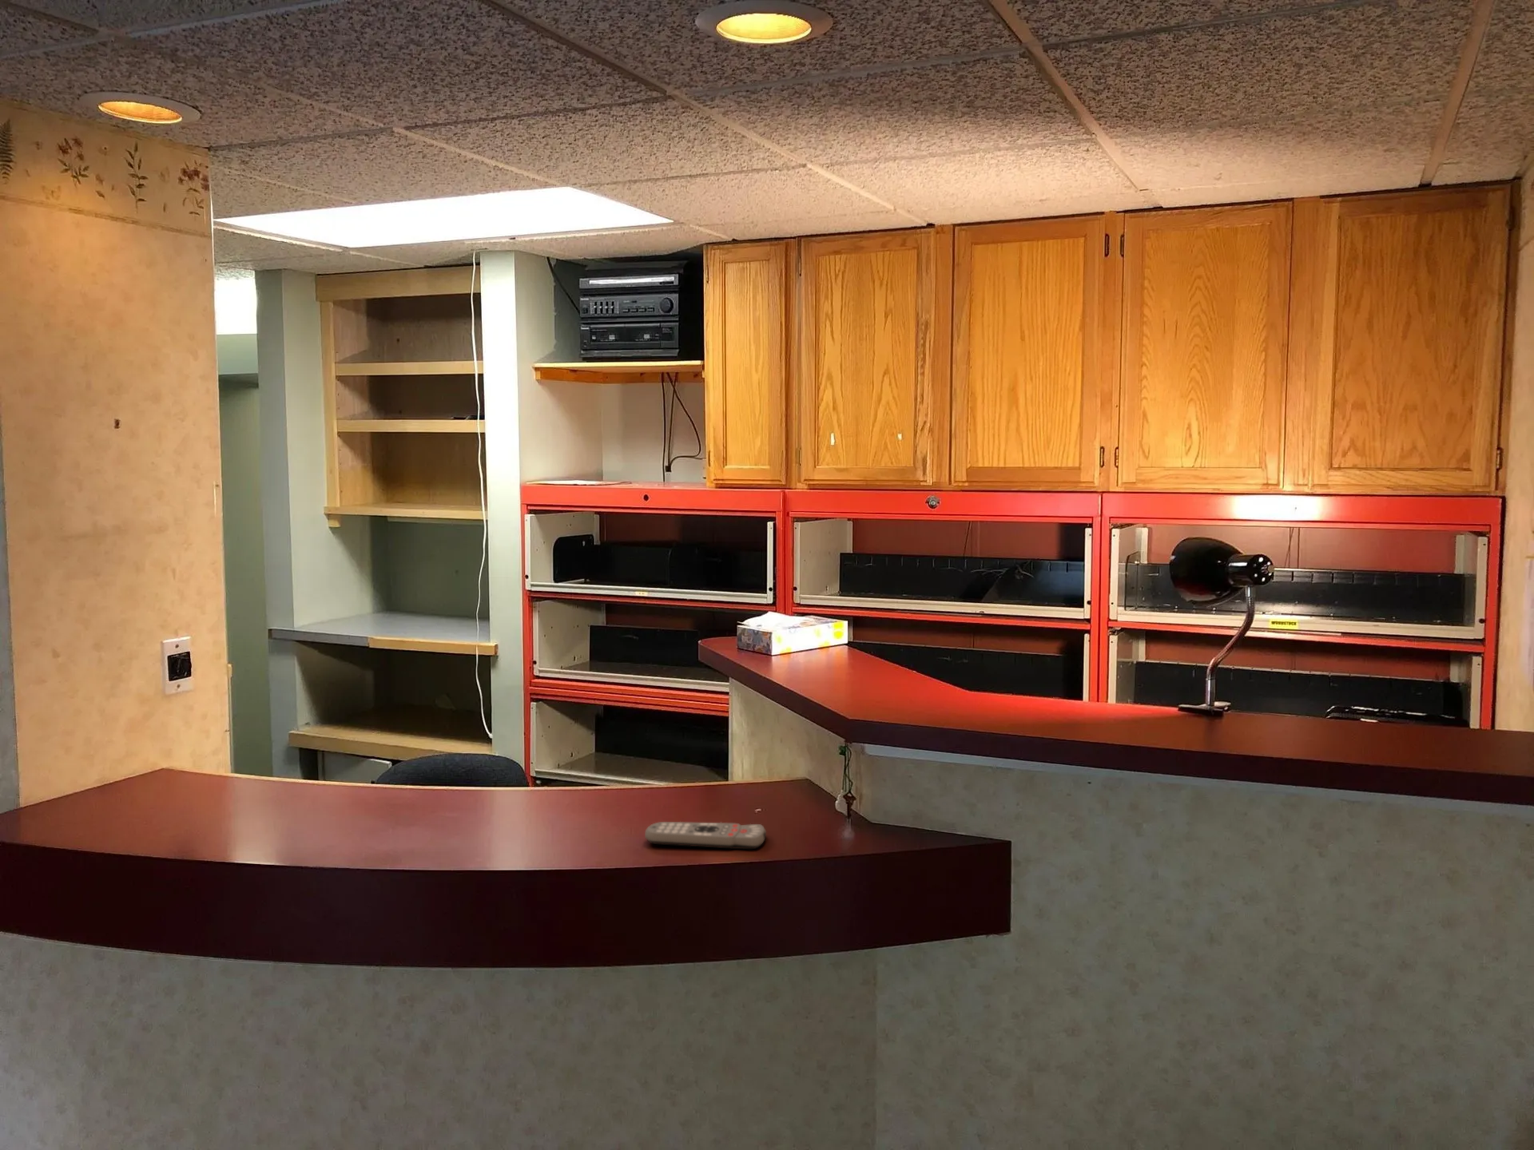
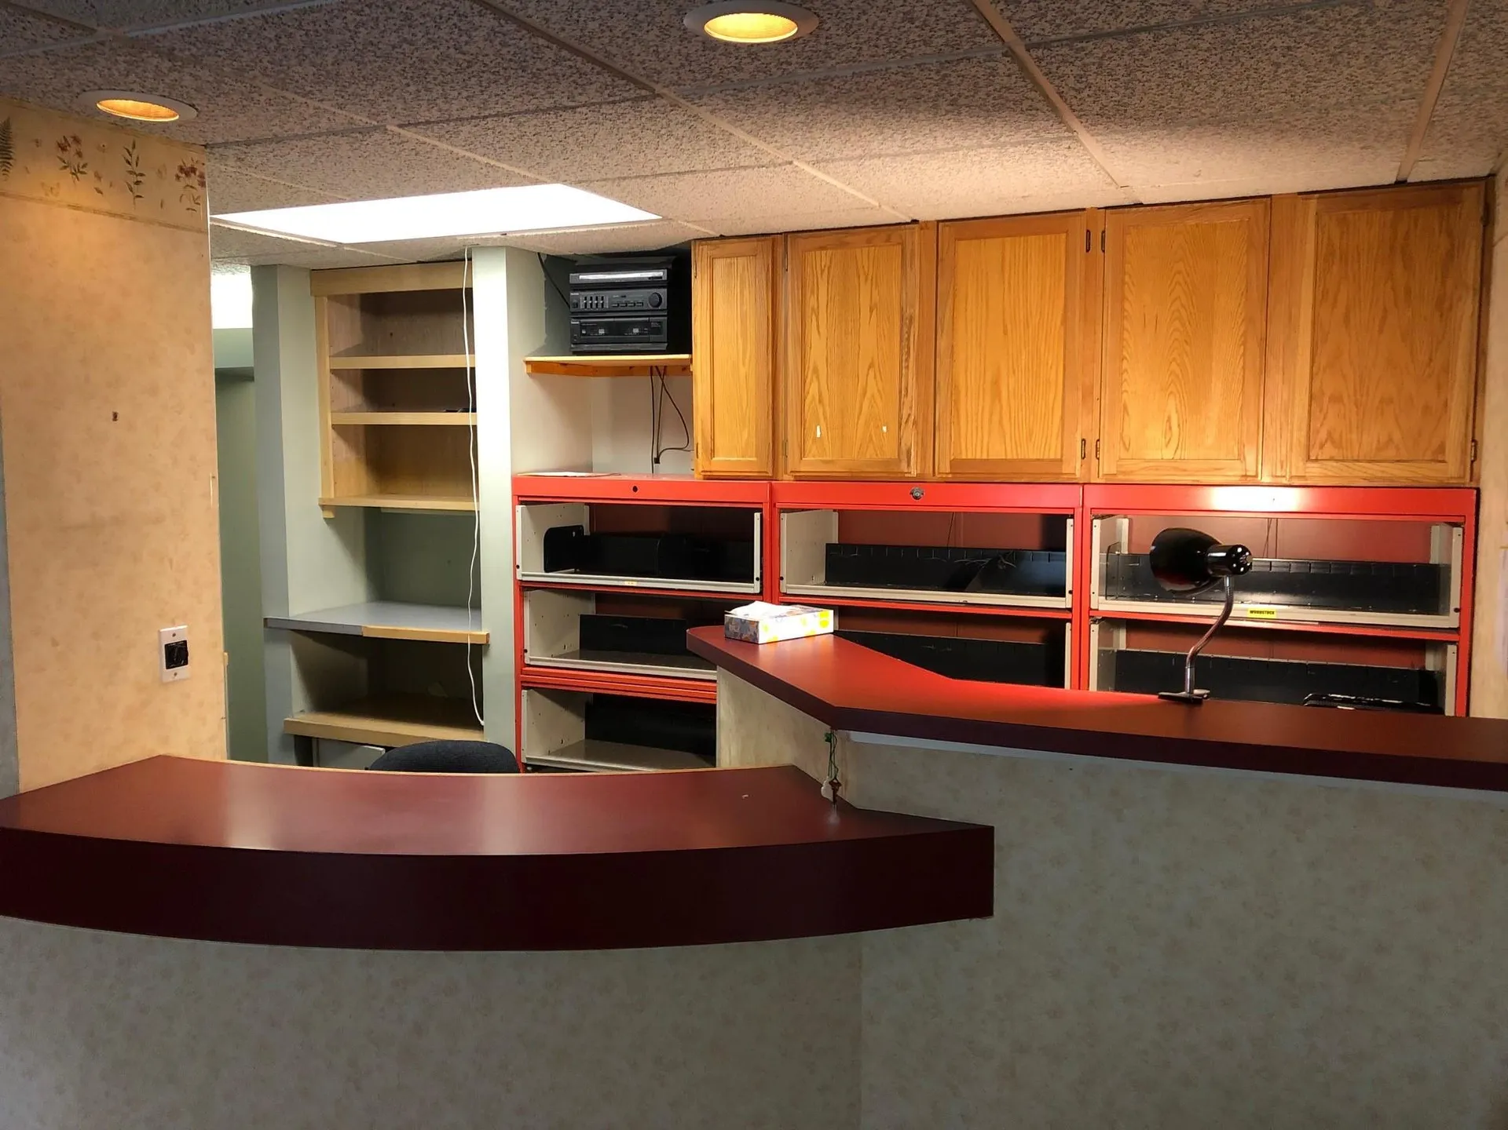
- remote control (704, 835)
